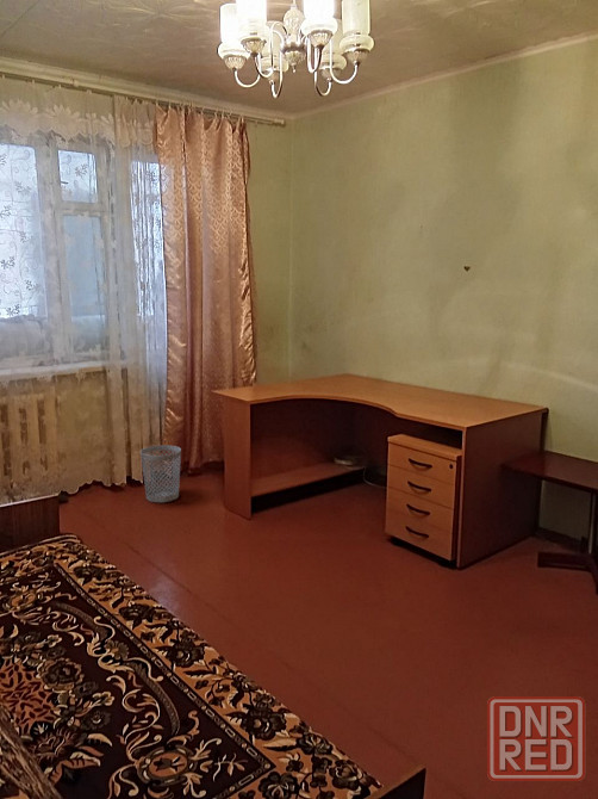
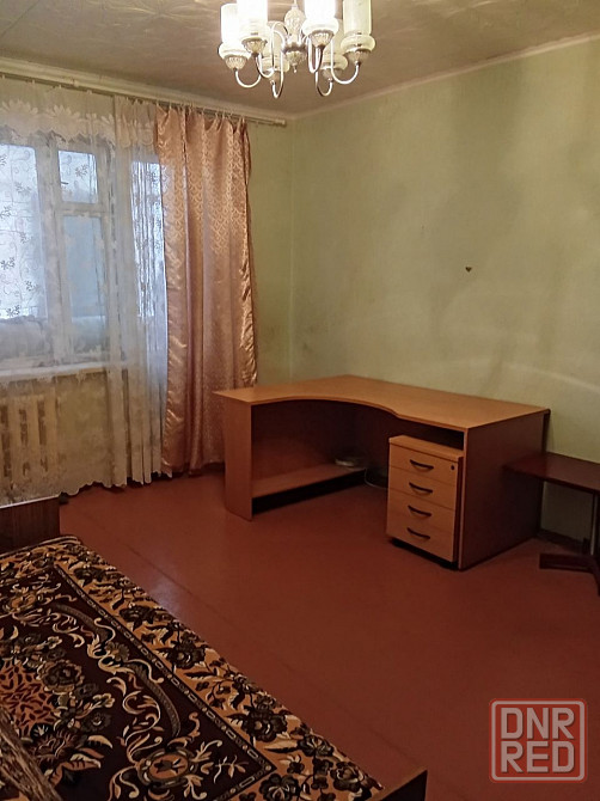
- wastebasket (161, 473)
